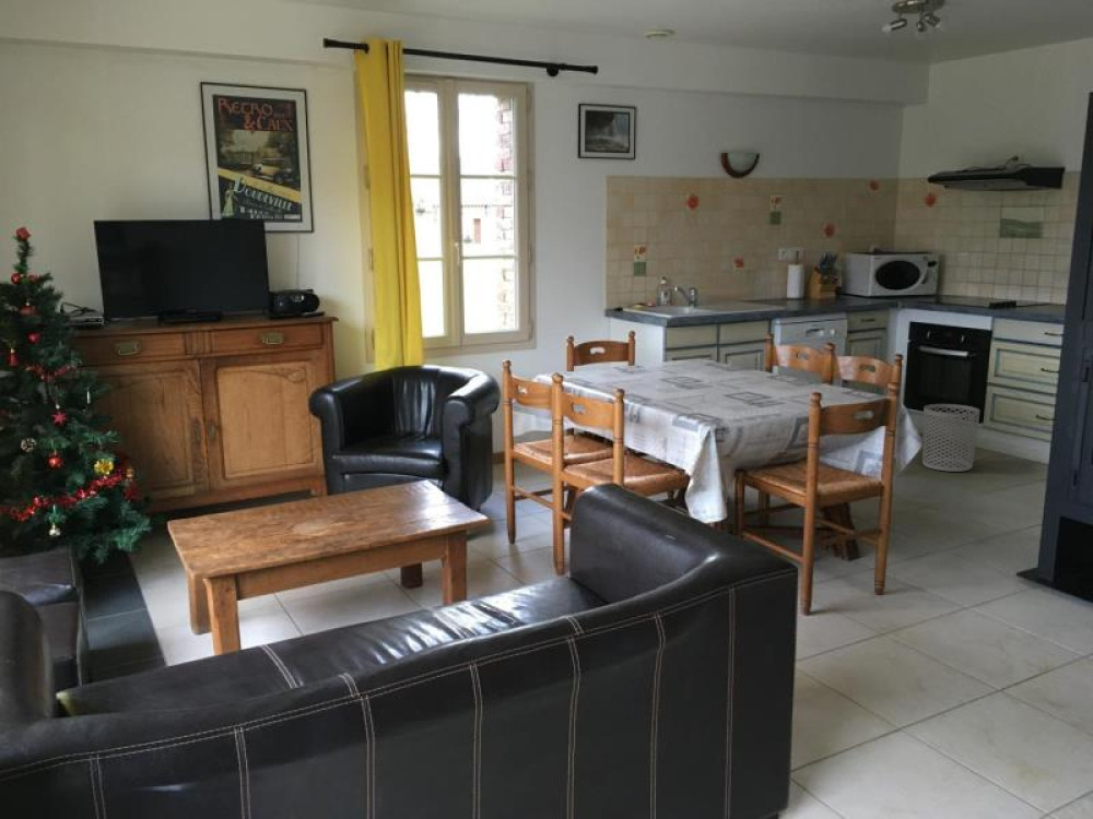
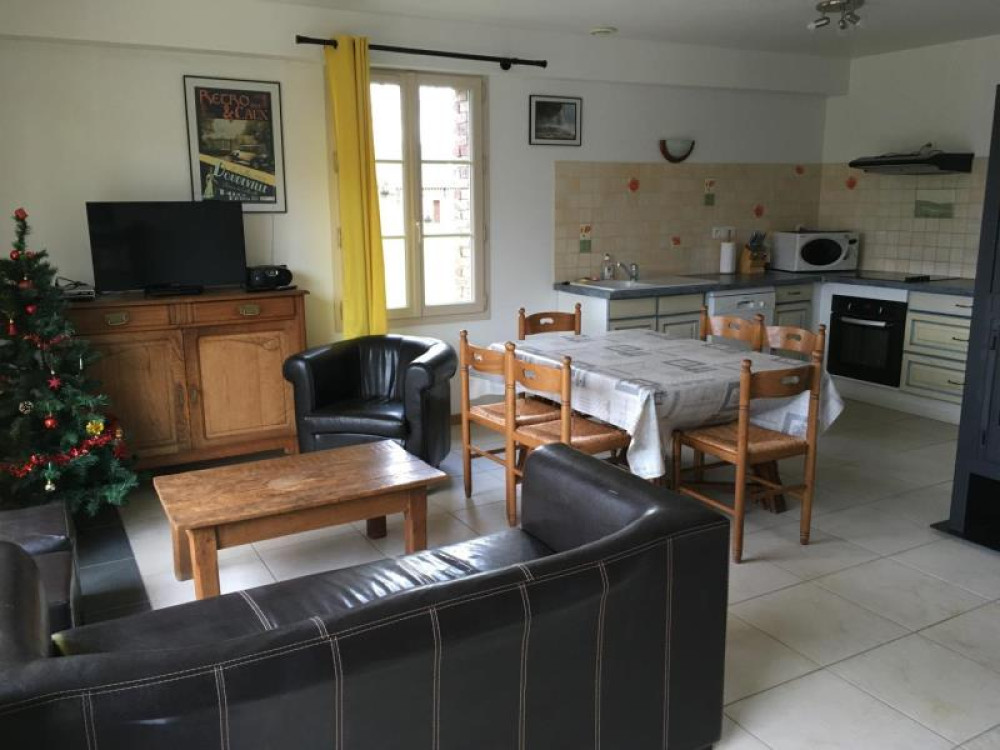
- waste bin (949, 437)
